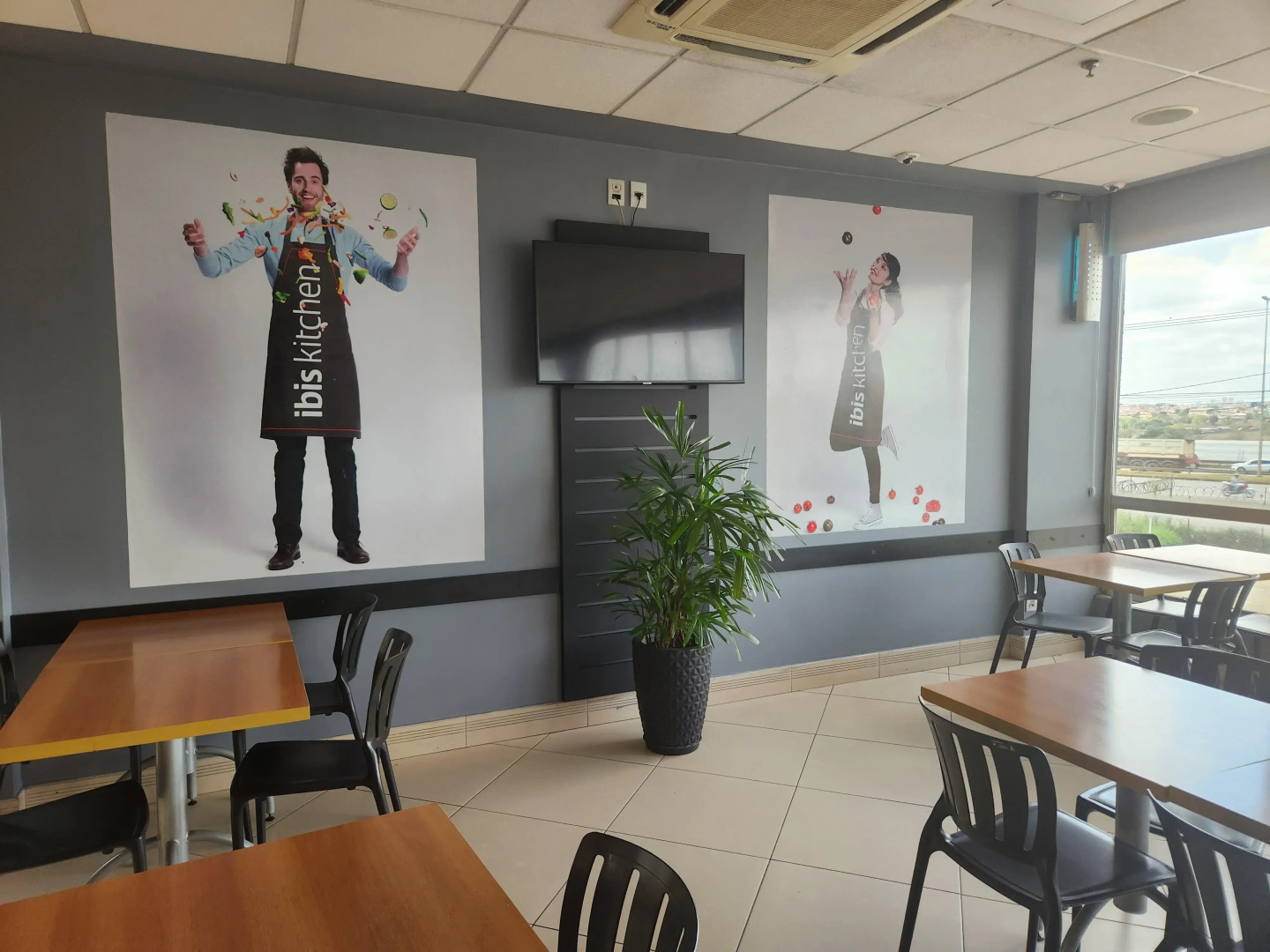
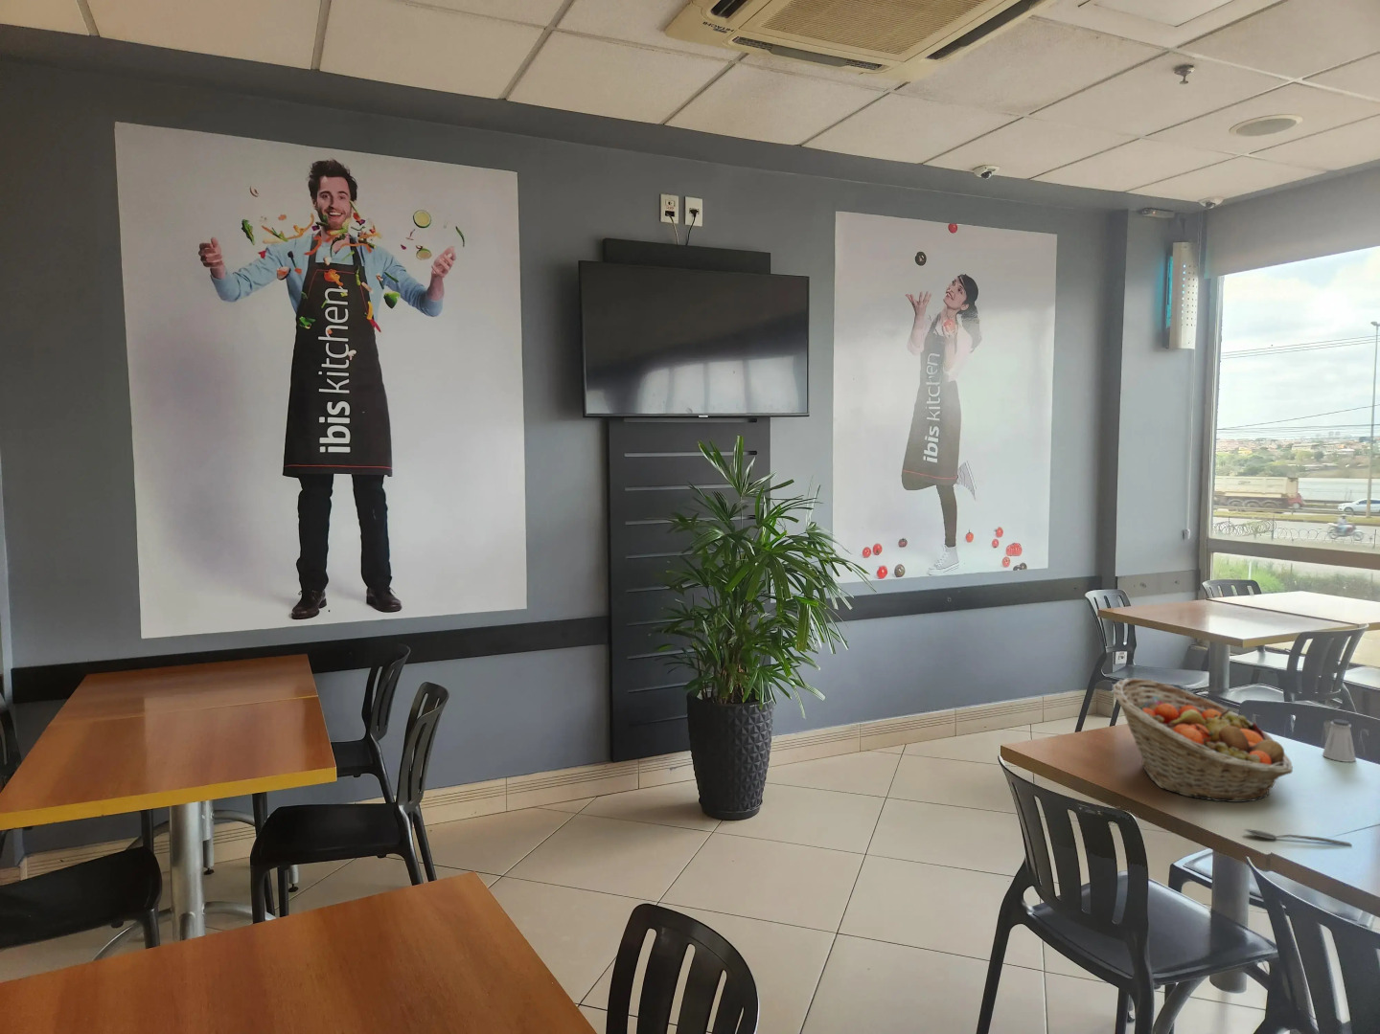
+ saltshaker (1340, 740)
+ fruit basket (1197, 735)
+ spoon (1296, 836)
